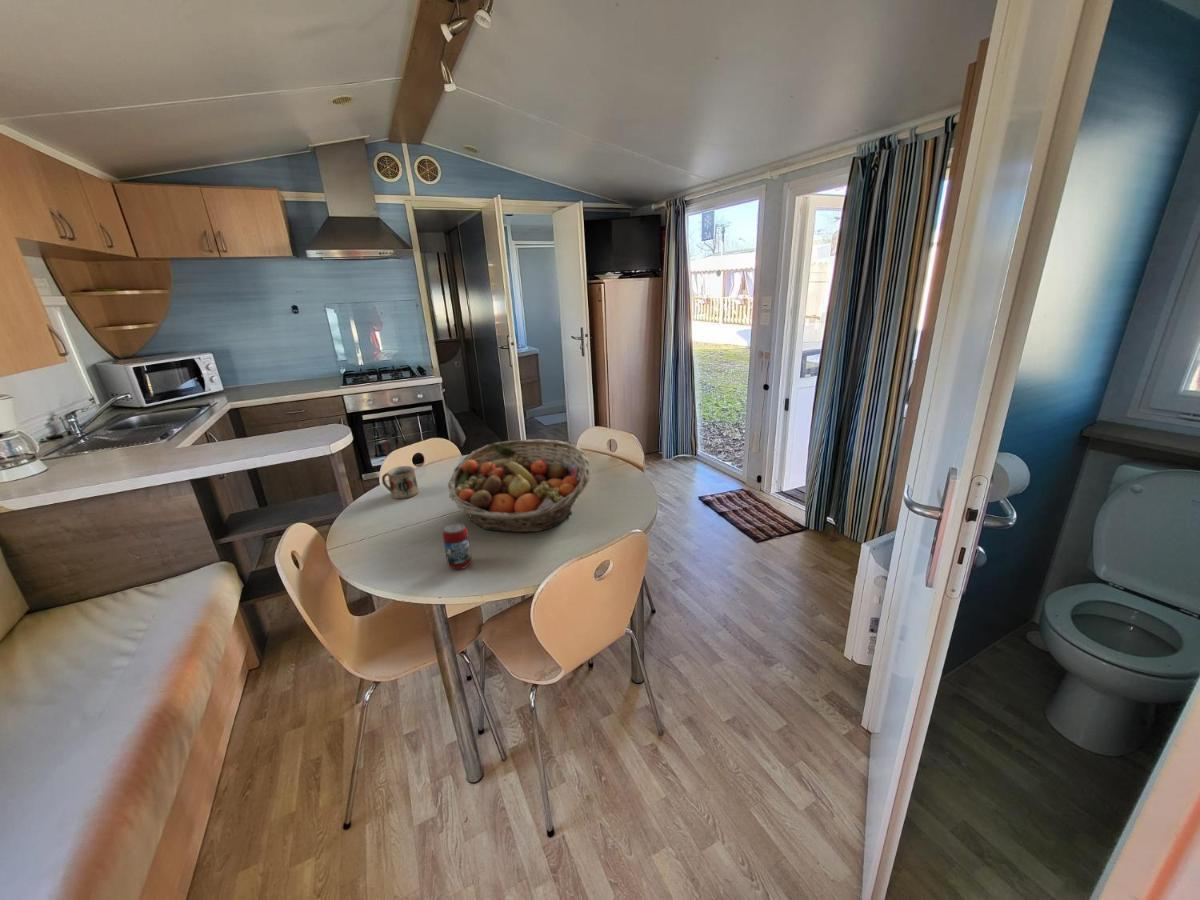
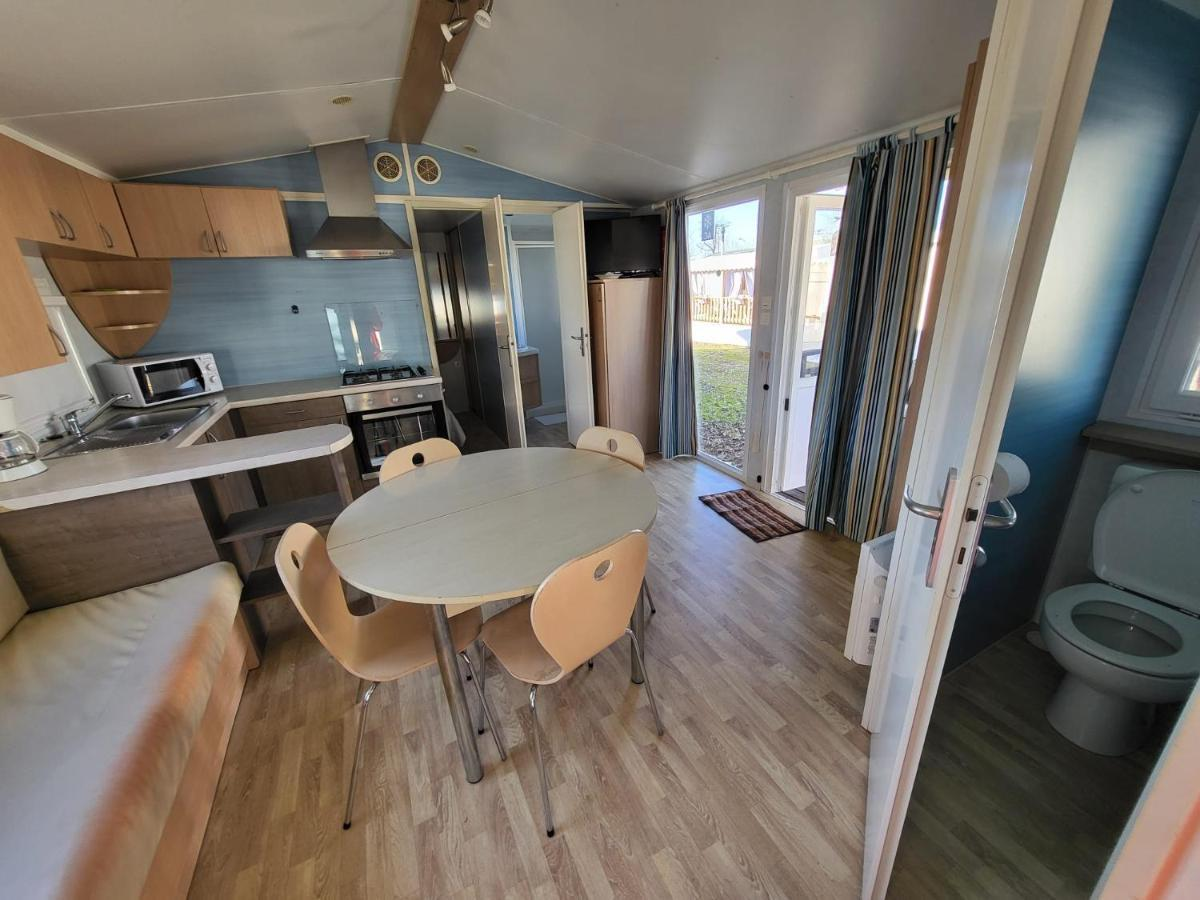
- beverage can (457, 546)
- fruit basket (520, 484)
- mug (400, 482)
